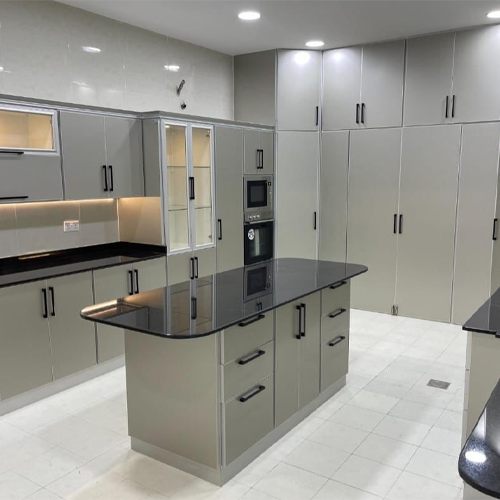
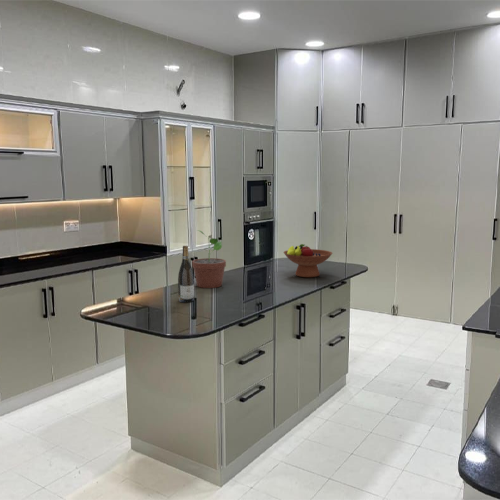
+ wine bottle (185, 273)
+ potted plant (209, 257)
+ fruit bowl (307, 259)
